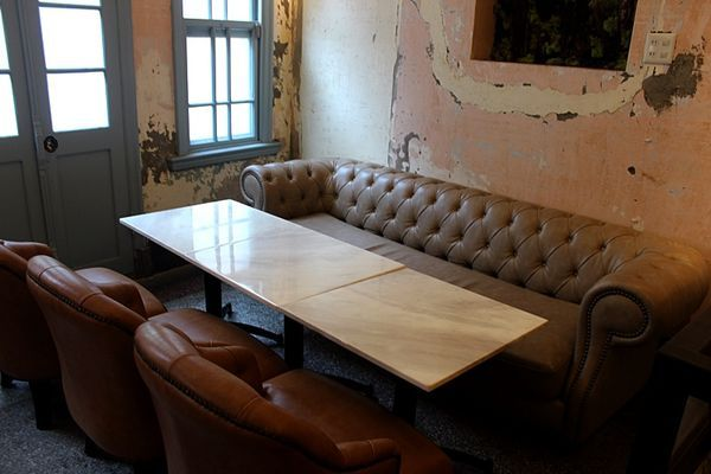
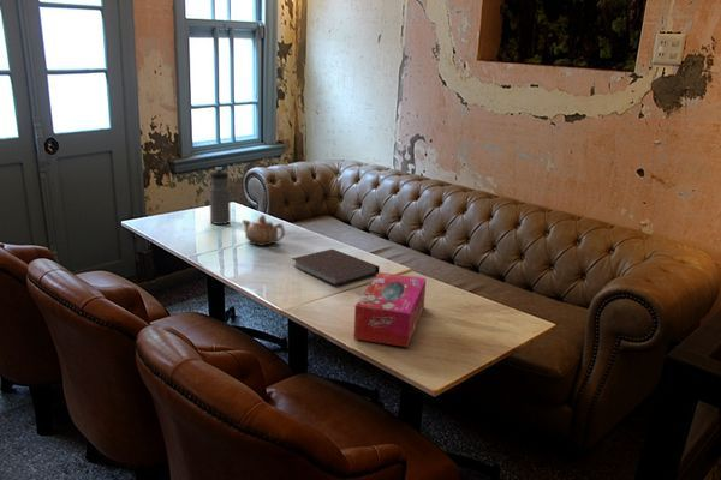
+ teapot (262, 228)
+ tissue box (392, 306)
+ notebook (334, 265)
+ water bottle (219, 194)
